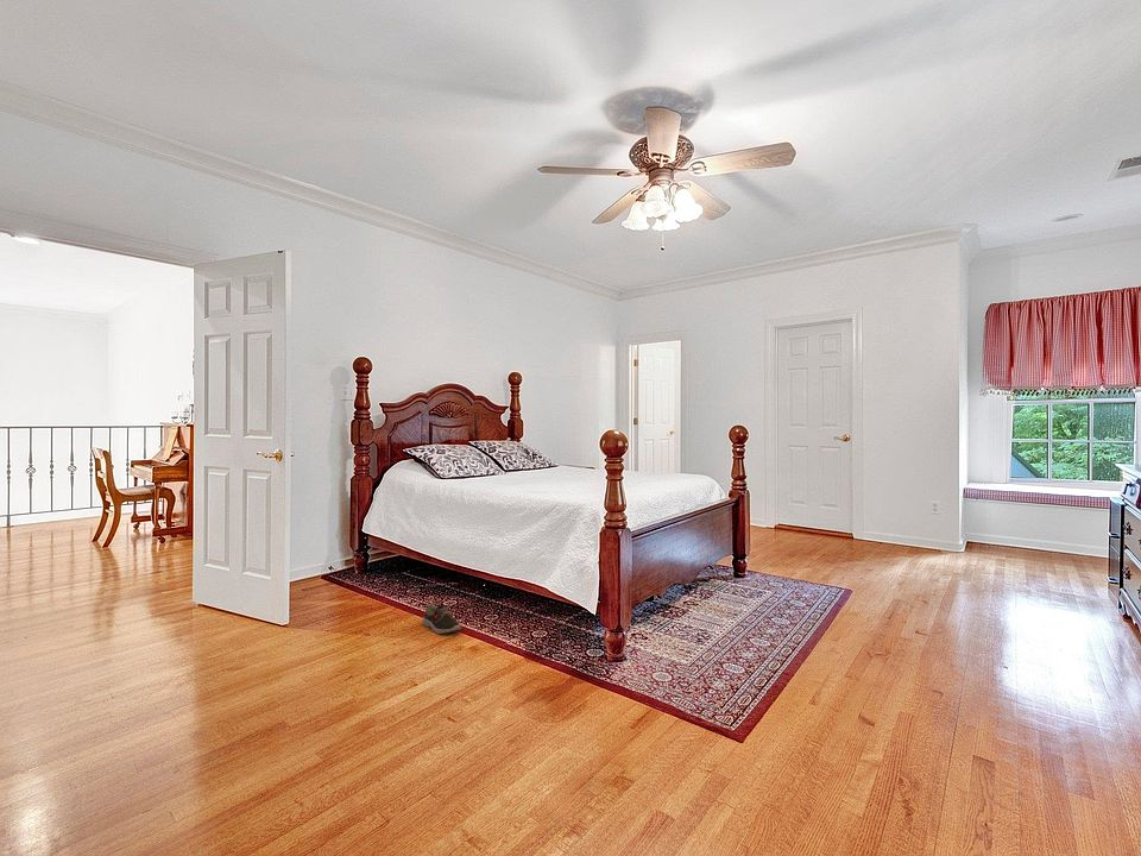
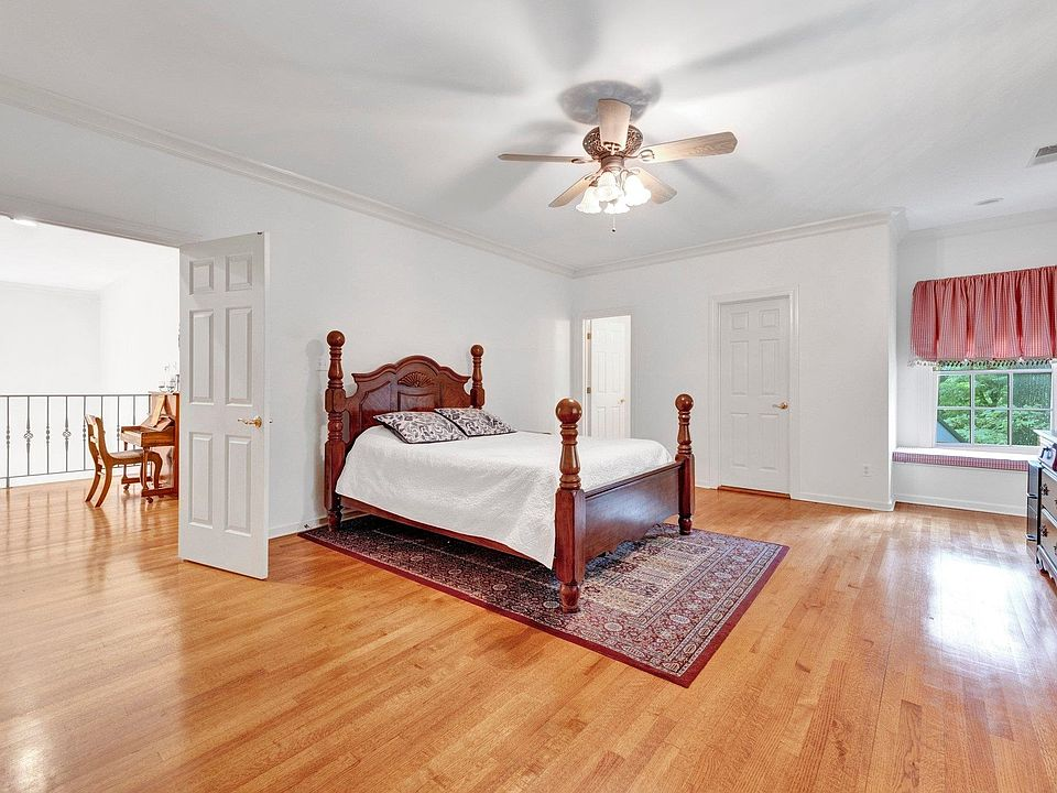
- shoe (440, 616)
